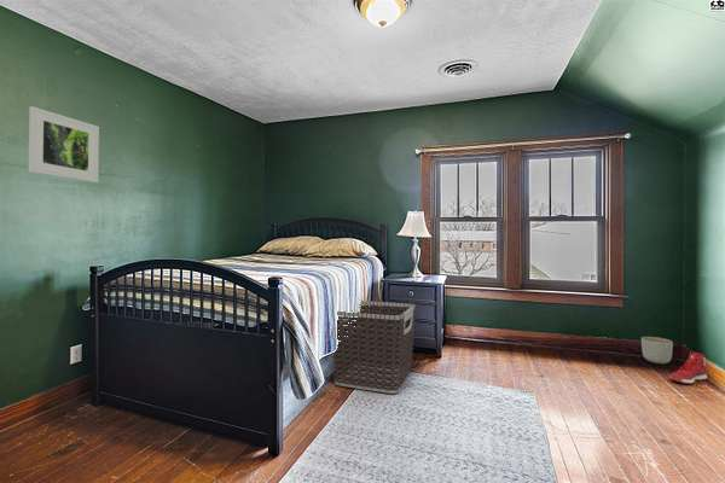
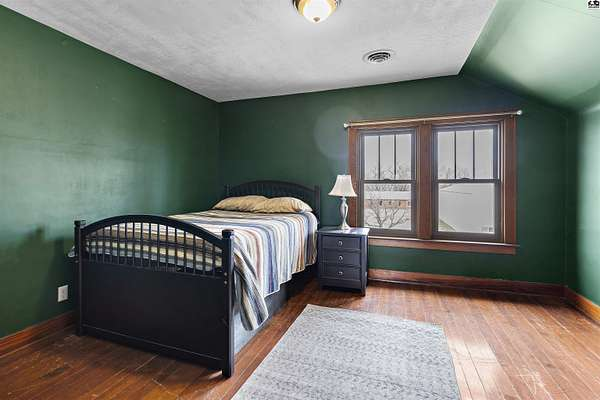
- sneaker (688, 366)
- planter (656, 350)
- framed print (66, 146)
- clothes hamper (375, 342)
